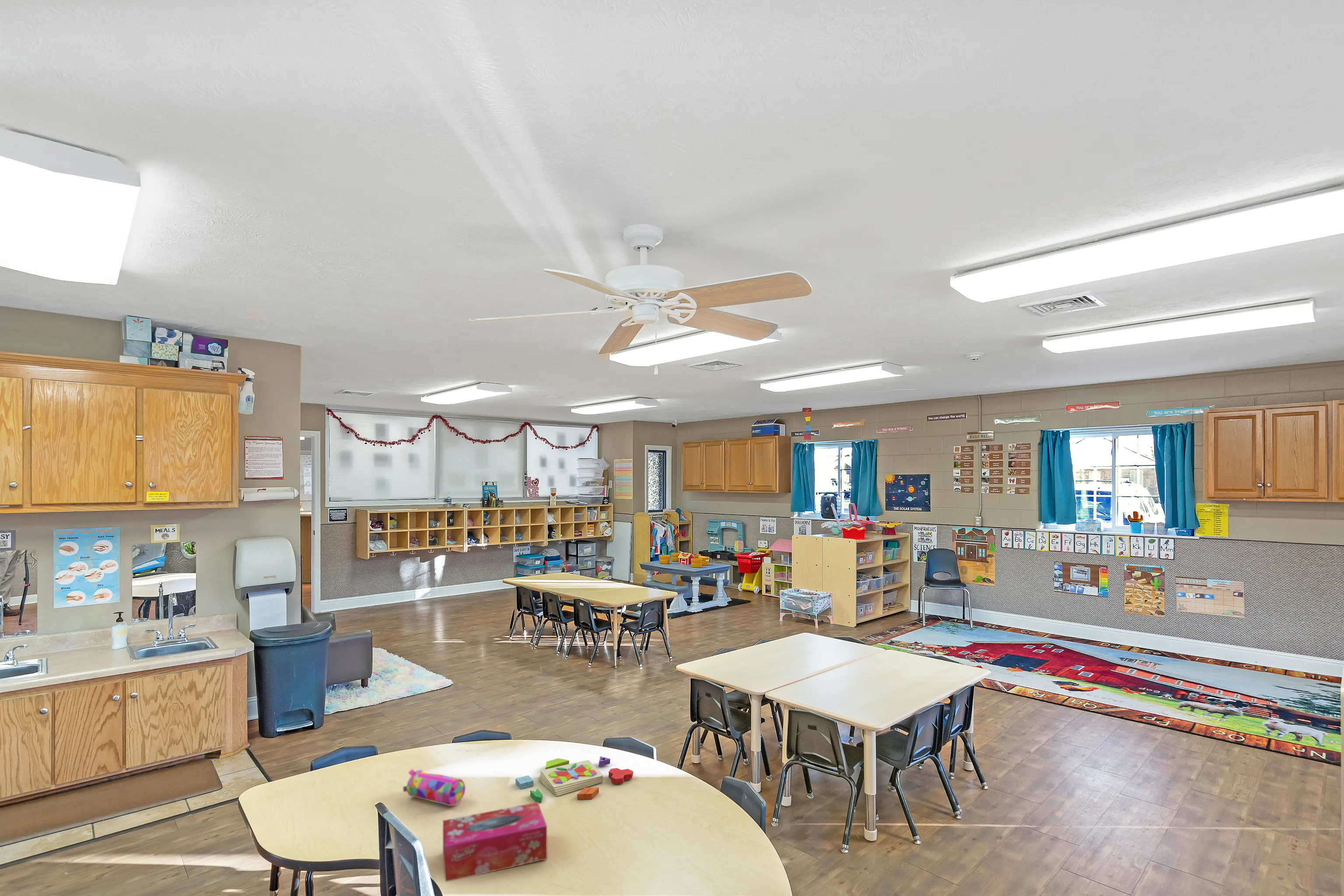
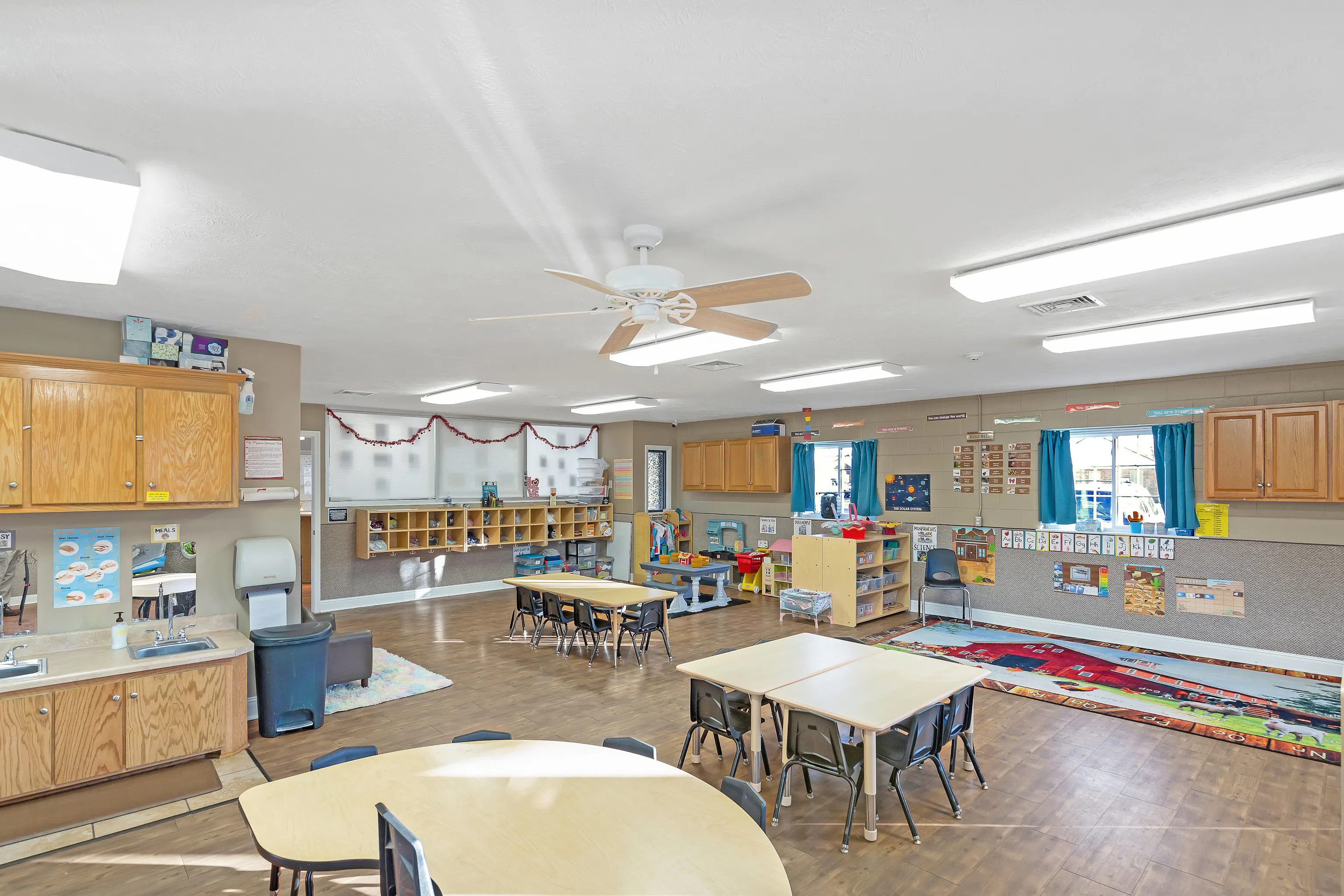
- tissue box (494, 840)
- pattern blocks set (572, 776)
- pencil case (434, 787)
